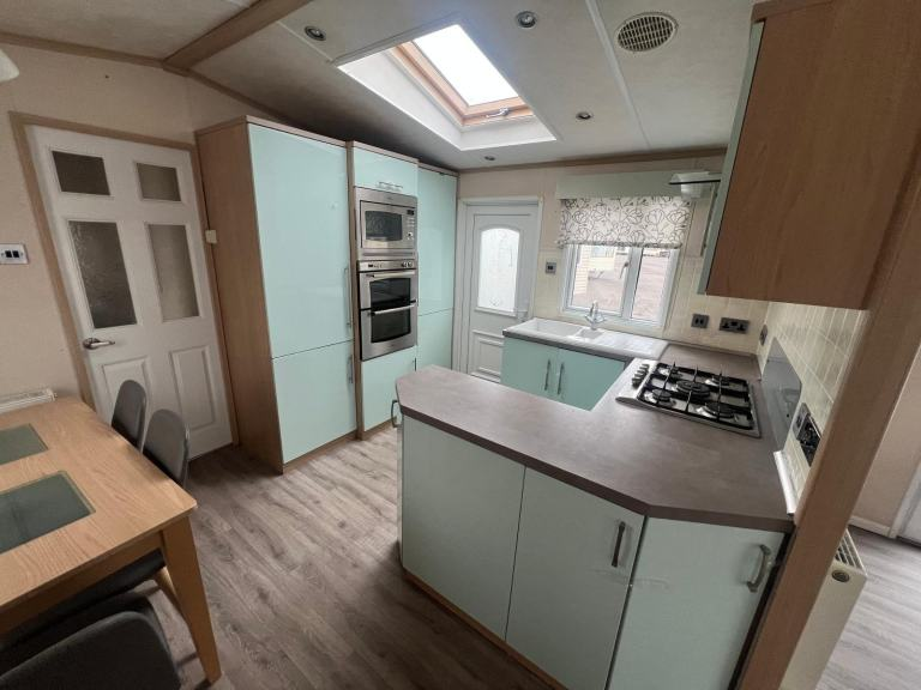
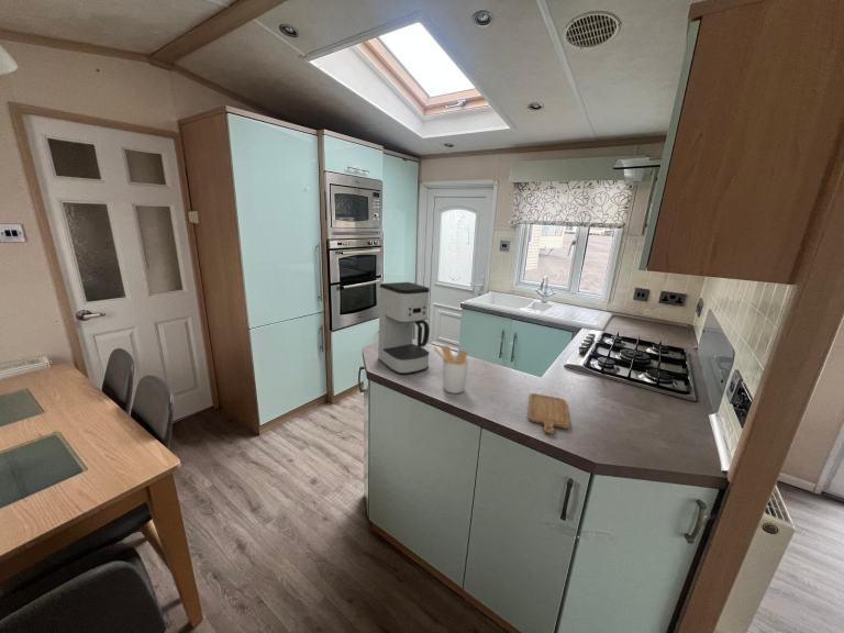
+ coffee maker (408, 325)
+ utensil holder (448, 367)
+ chopping board (547, 412)
